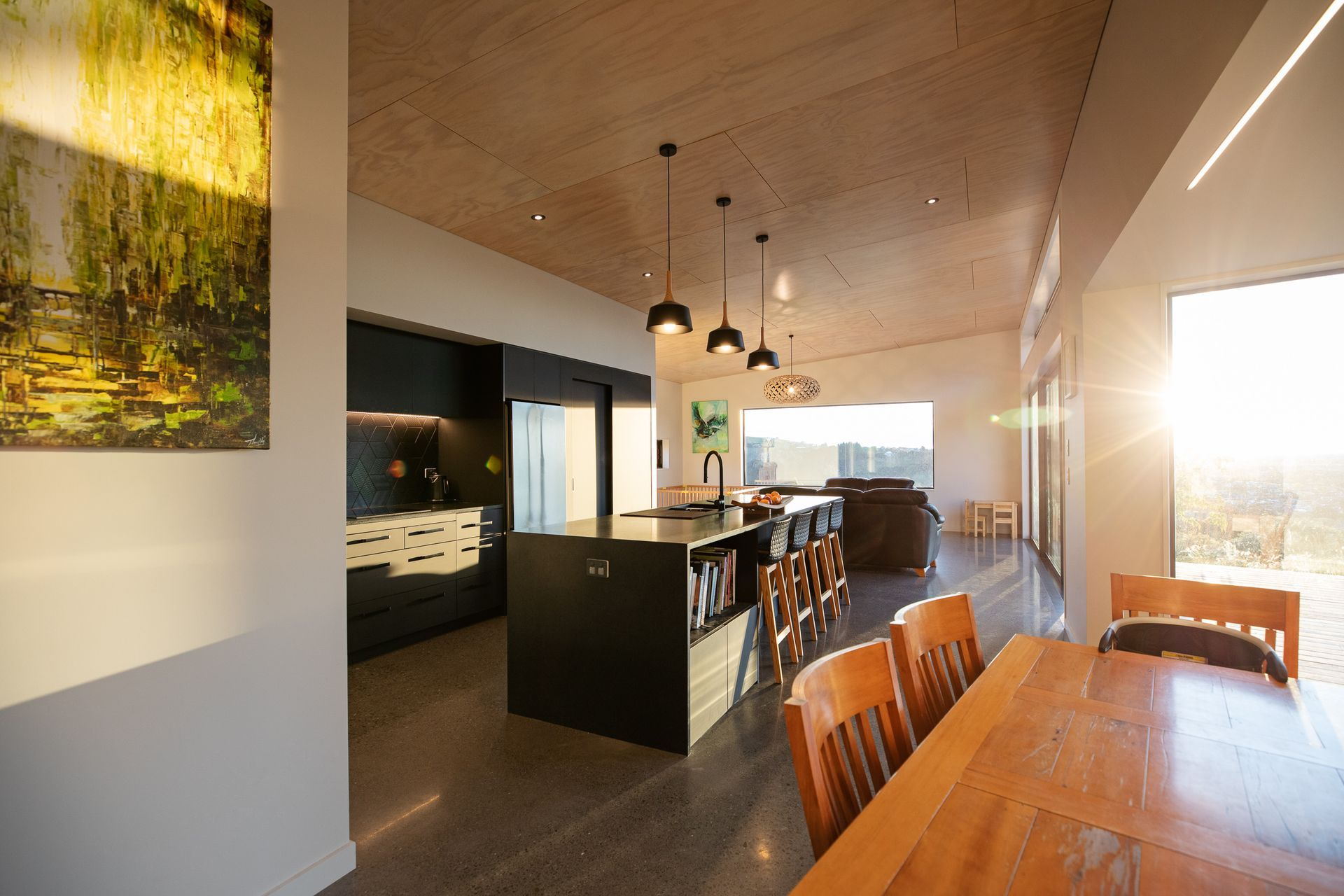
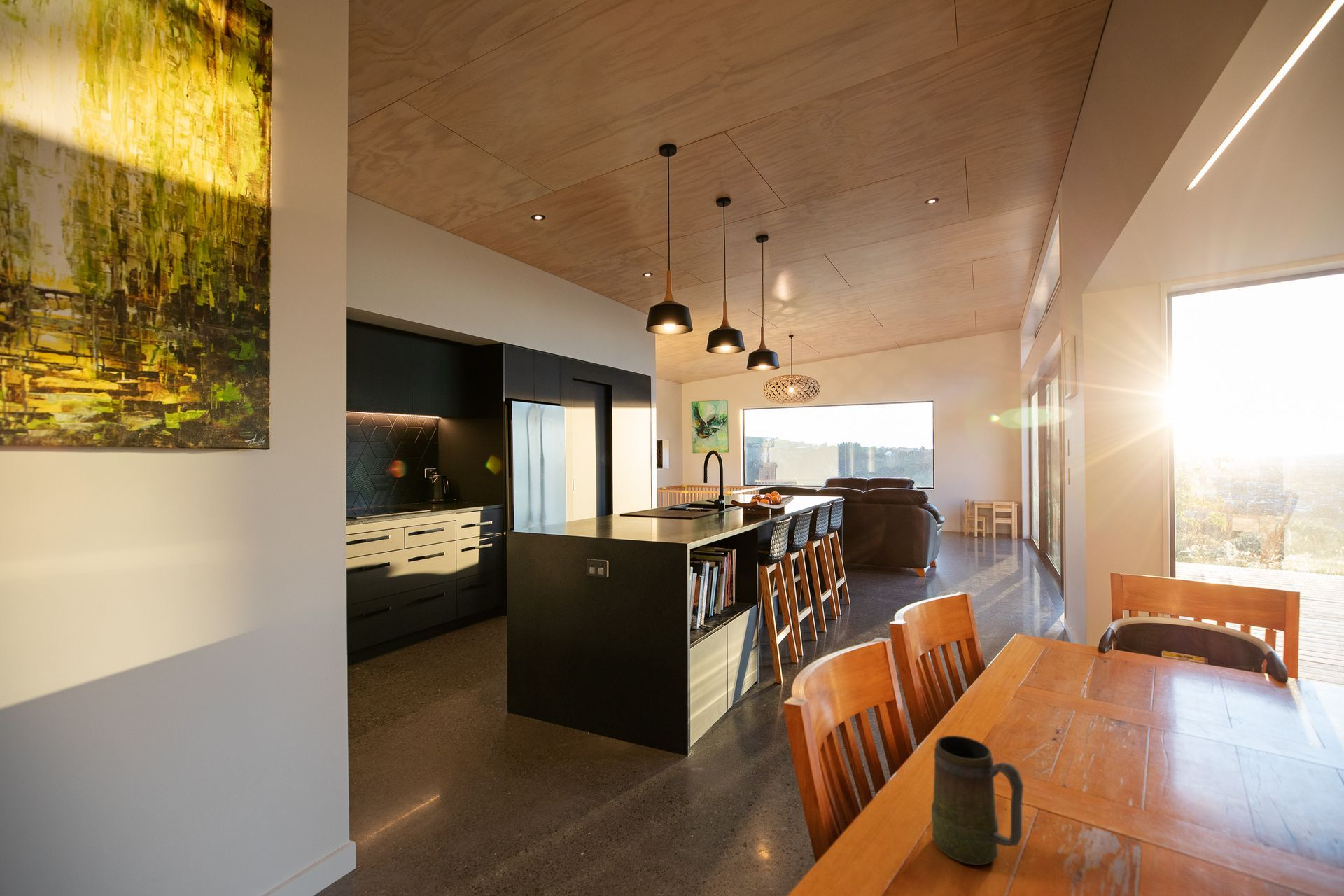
+ mug (976, 802)
